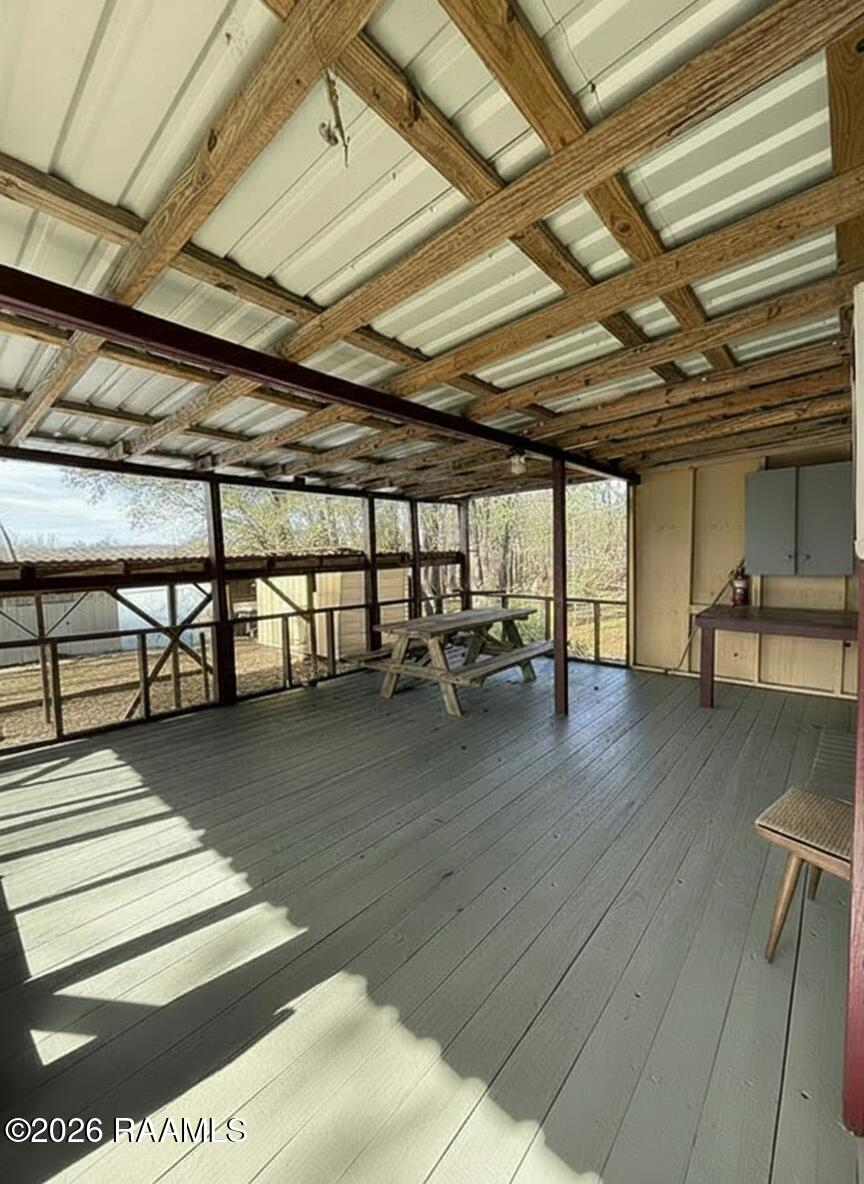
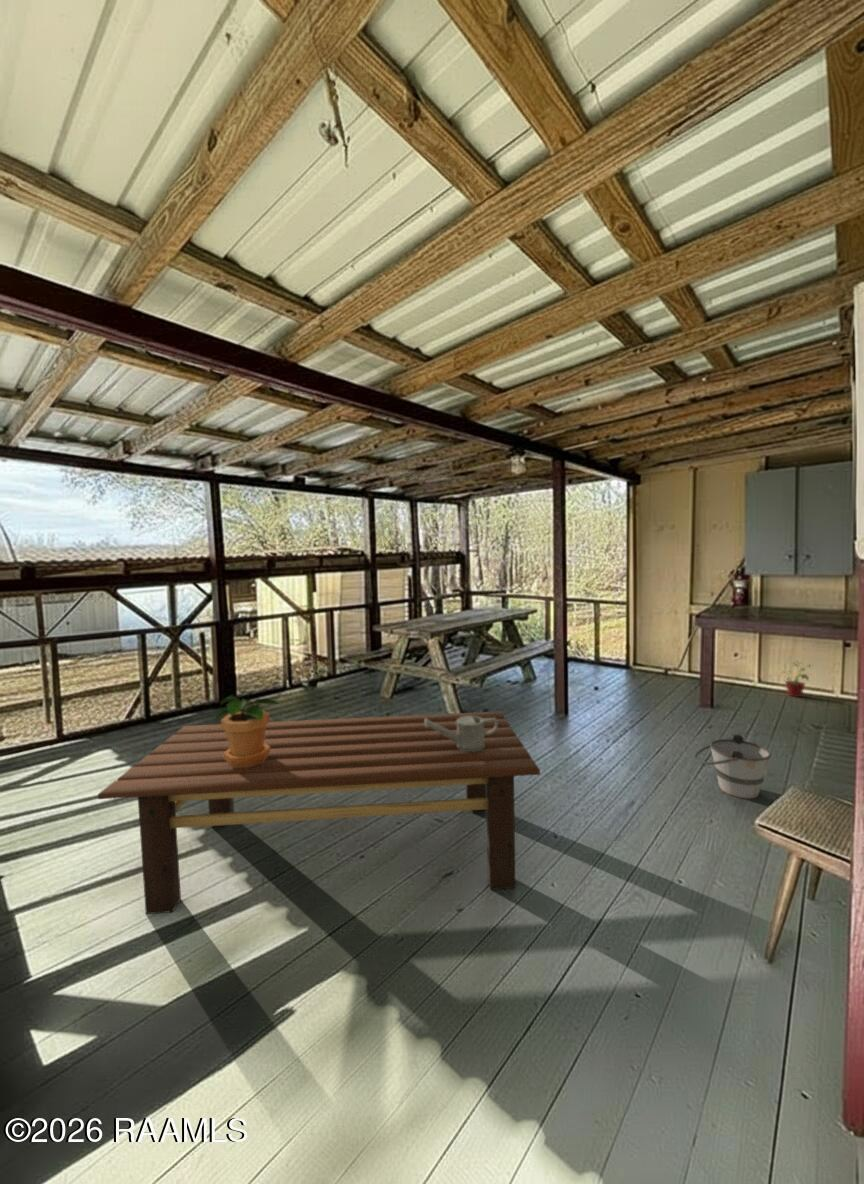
+ wooden bench (339, 791)
+ bucket (730, 765)
+ potted plant (797, 677)
+ watering can (461, 731)
+ potted plant (249, 725)
